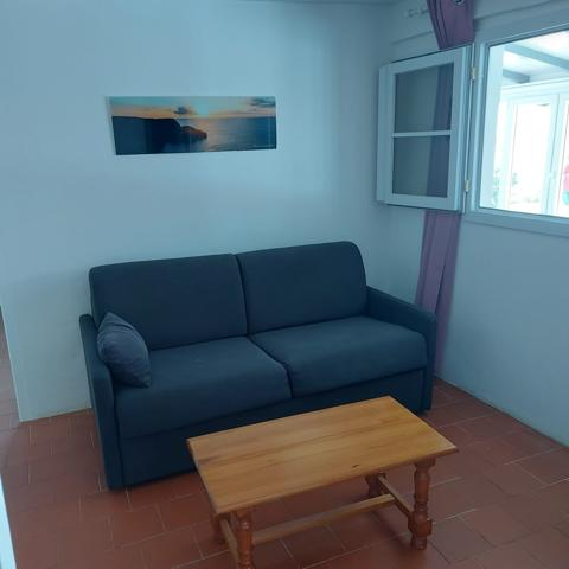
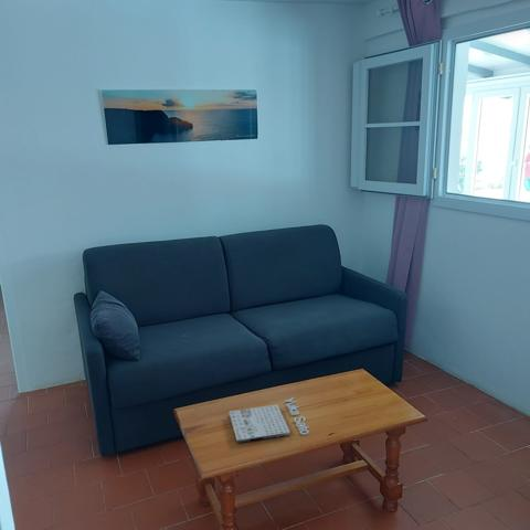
+ magazine (267, 417)
